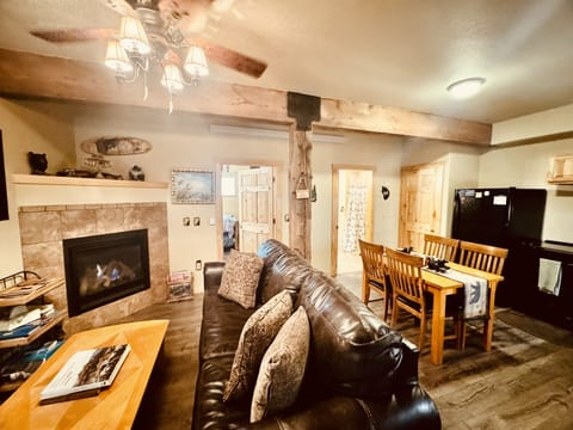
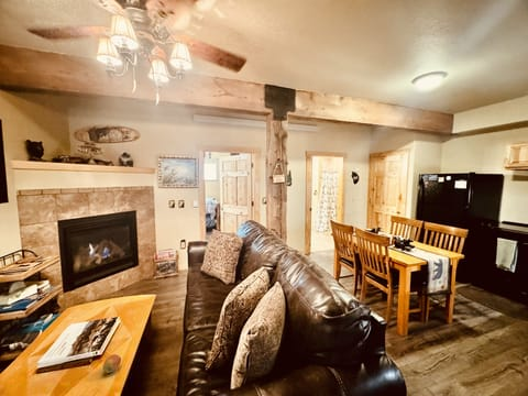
+ apple (112, 362)
